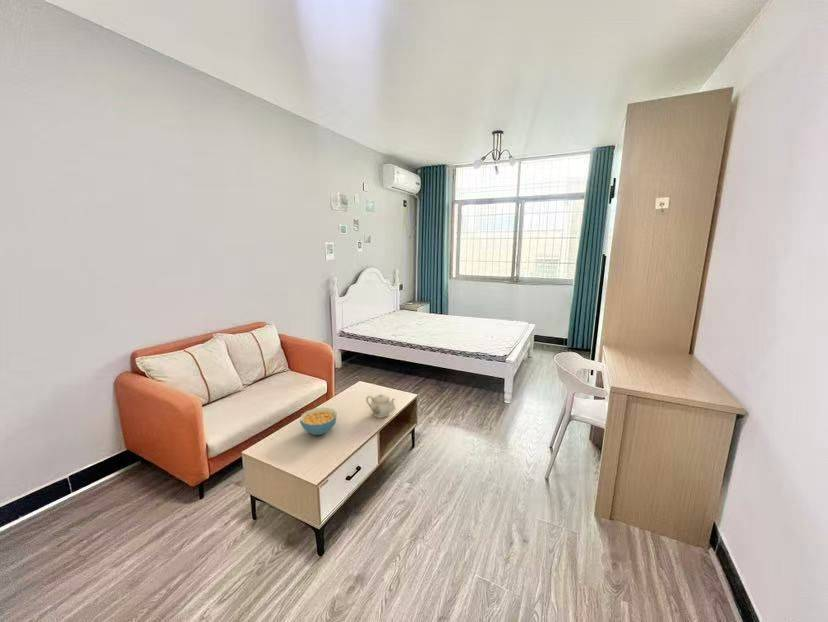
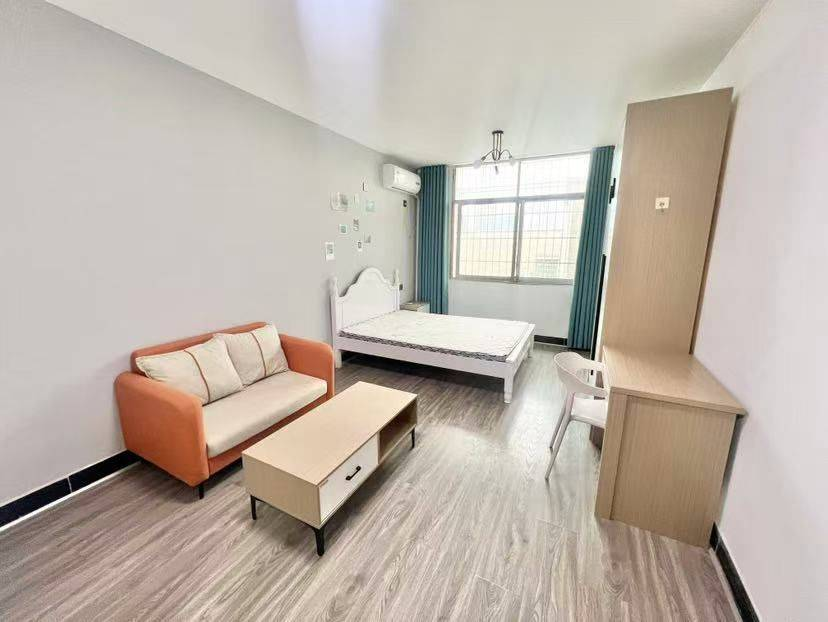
- cereal bowl (319, 424)
- teapot (380, 404)
